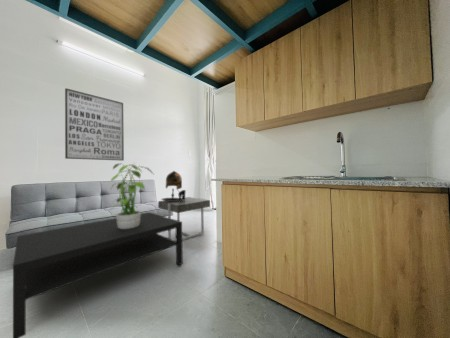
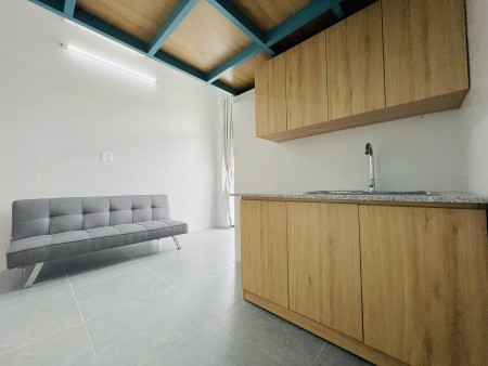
- potted plant (133, 192)
- table lamp (173, 185)
- side table (179, 218)
- coffee table (108, 251)
- wall art (97, 128)
